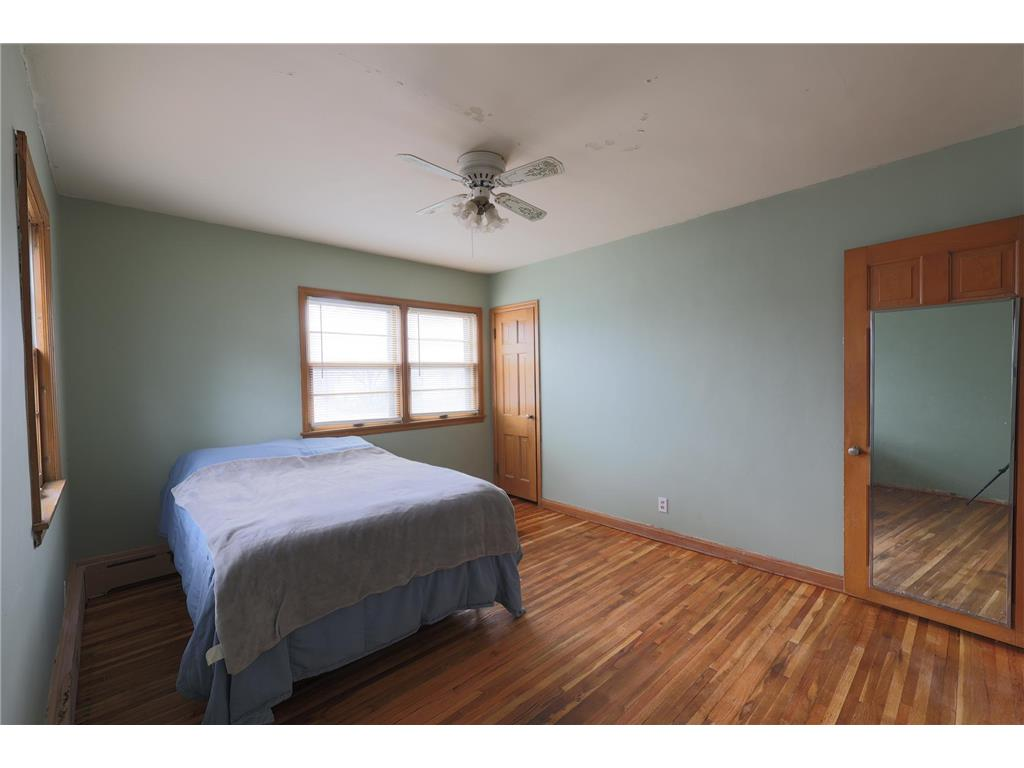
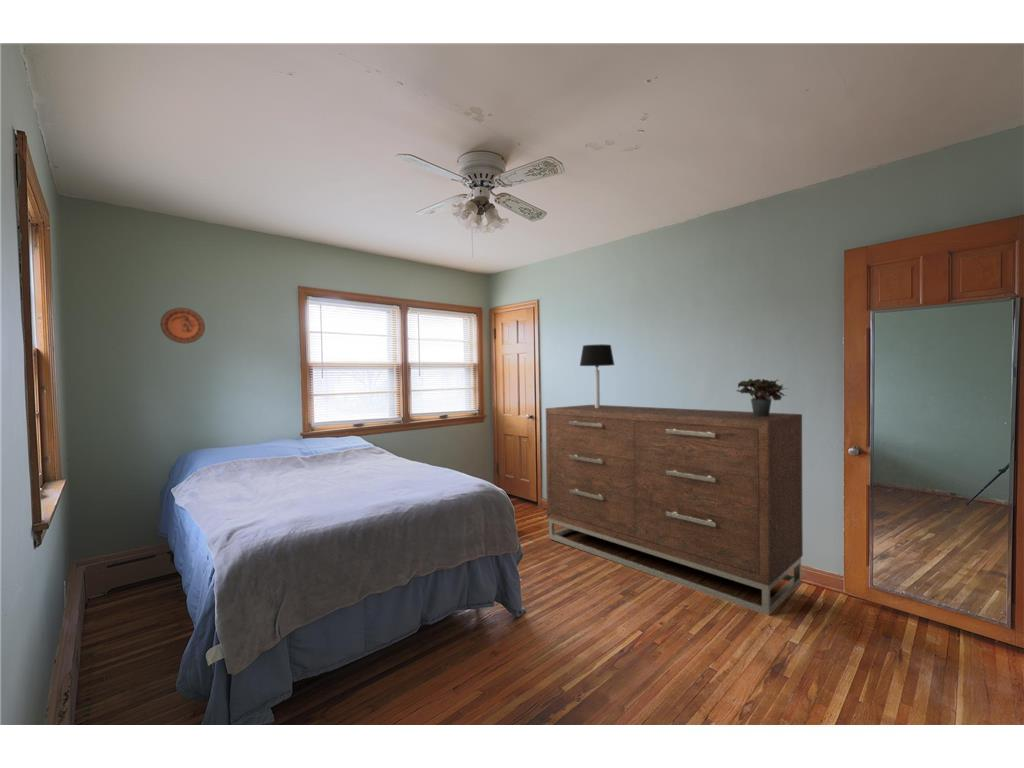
+ table lamp (597, 376)
+ potted plant (761, 396)
+ dresser (656, 484)
+ decorative plate (183, 325)
